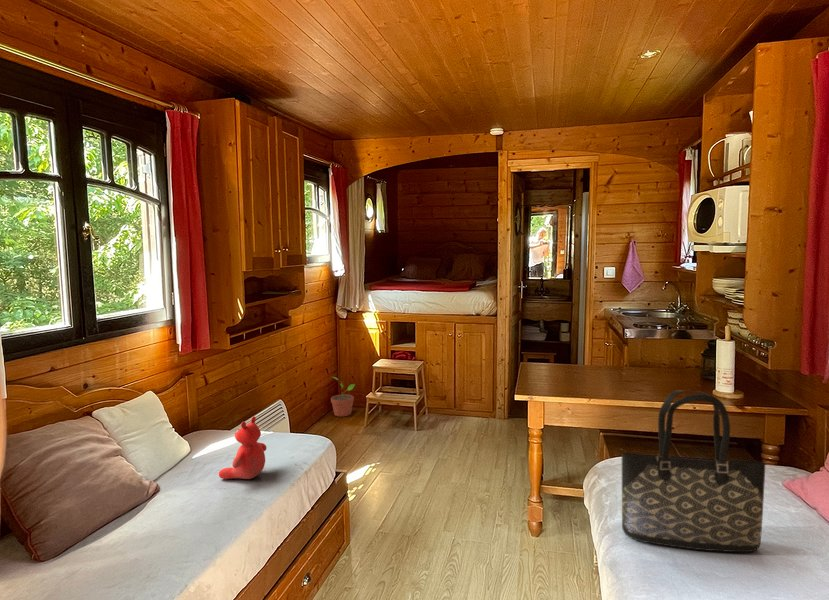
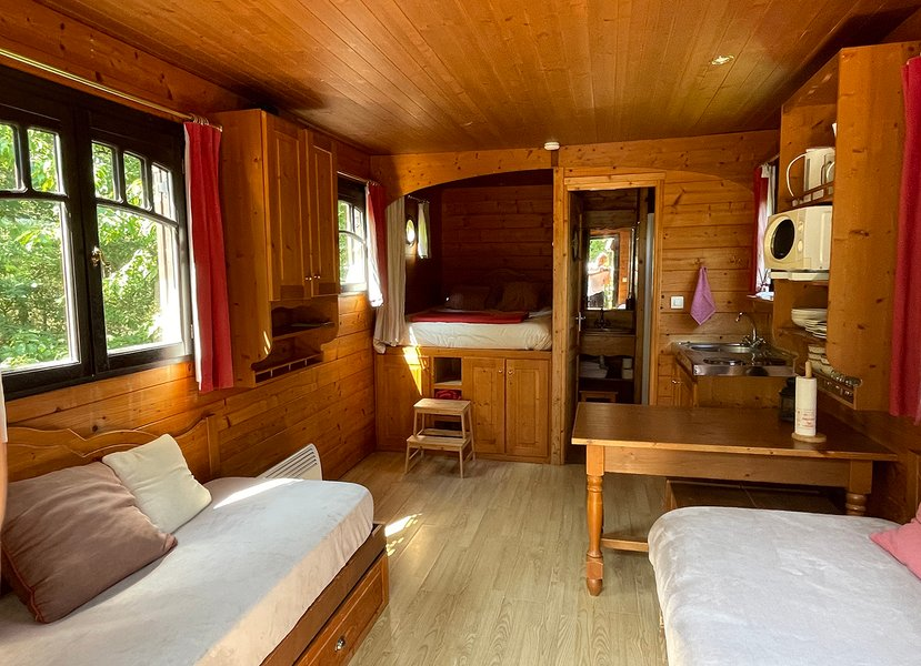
- stuffed bear (242, 447)
- tote bag (691, 467)
- potted plant (342, 395)
